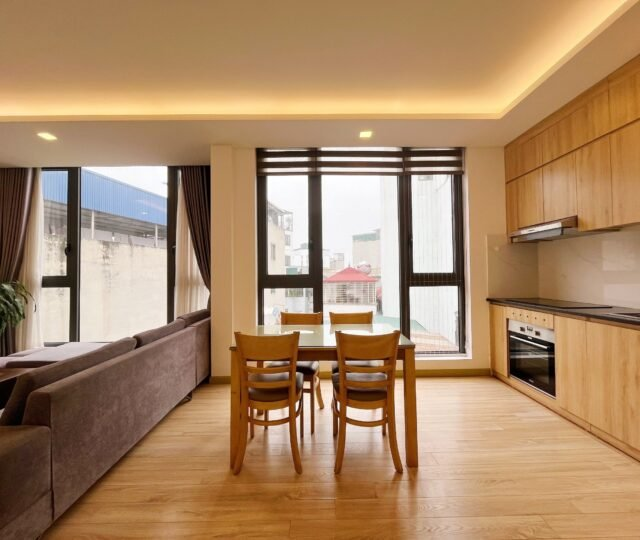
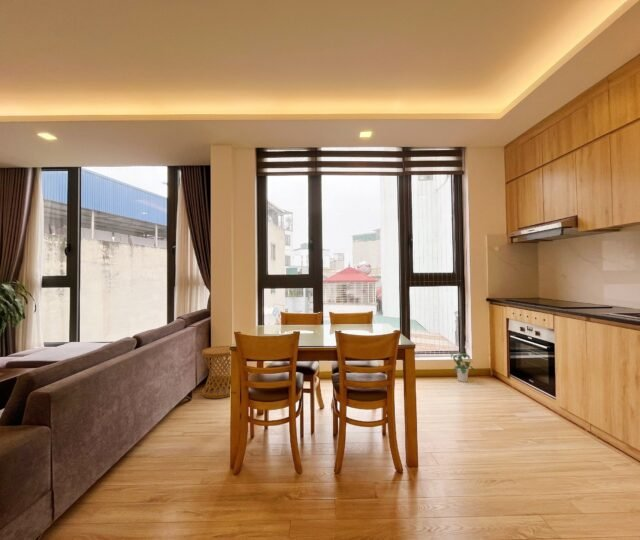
+ side table (219, 371)
+ potted plant (462, 366)
